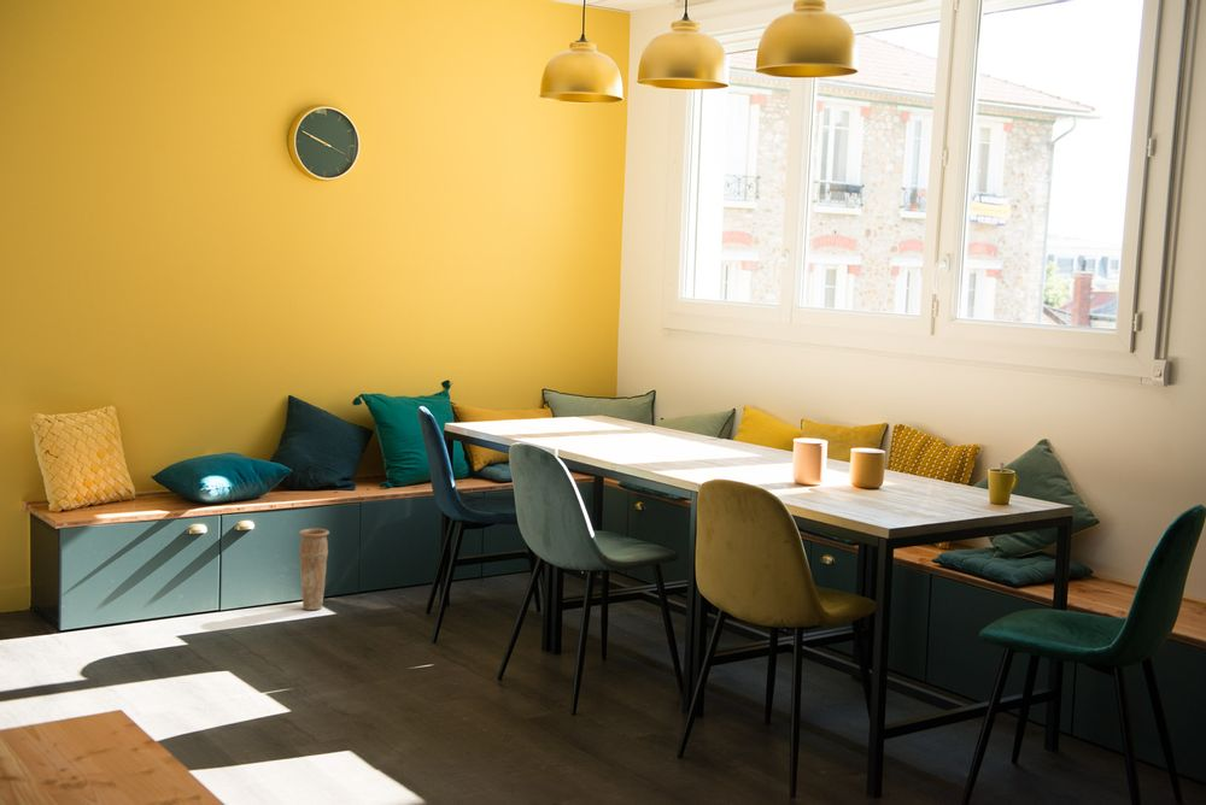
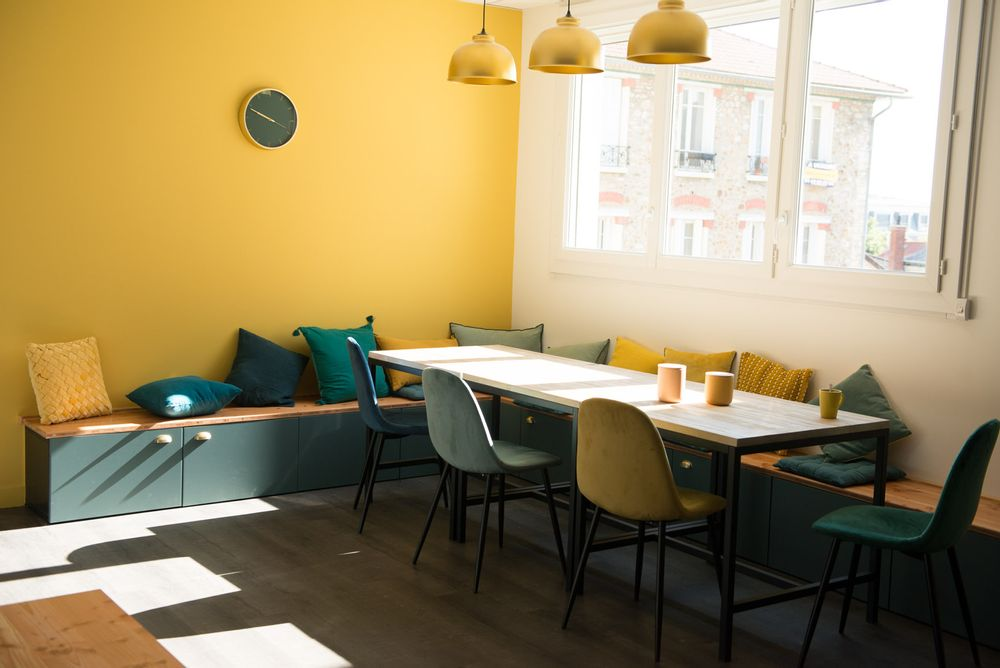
- vase (312, 569)
